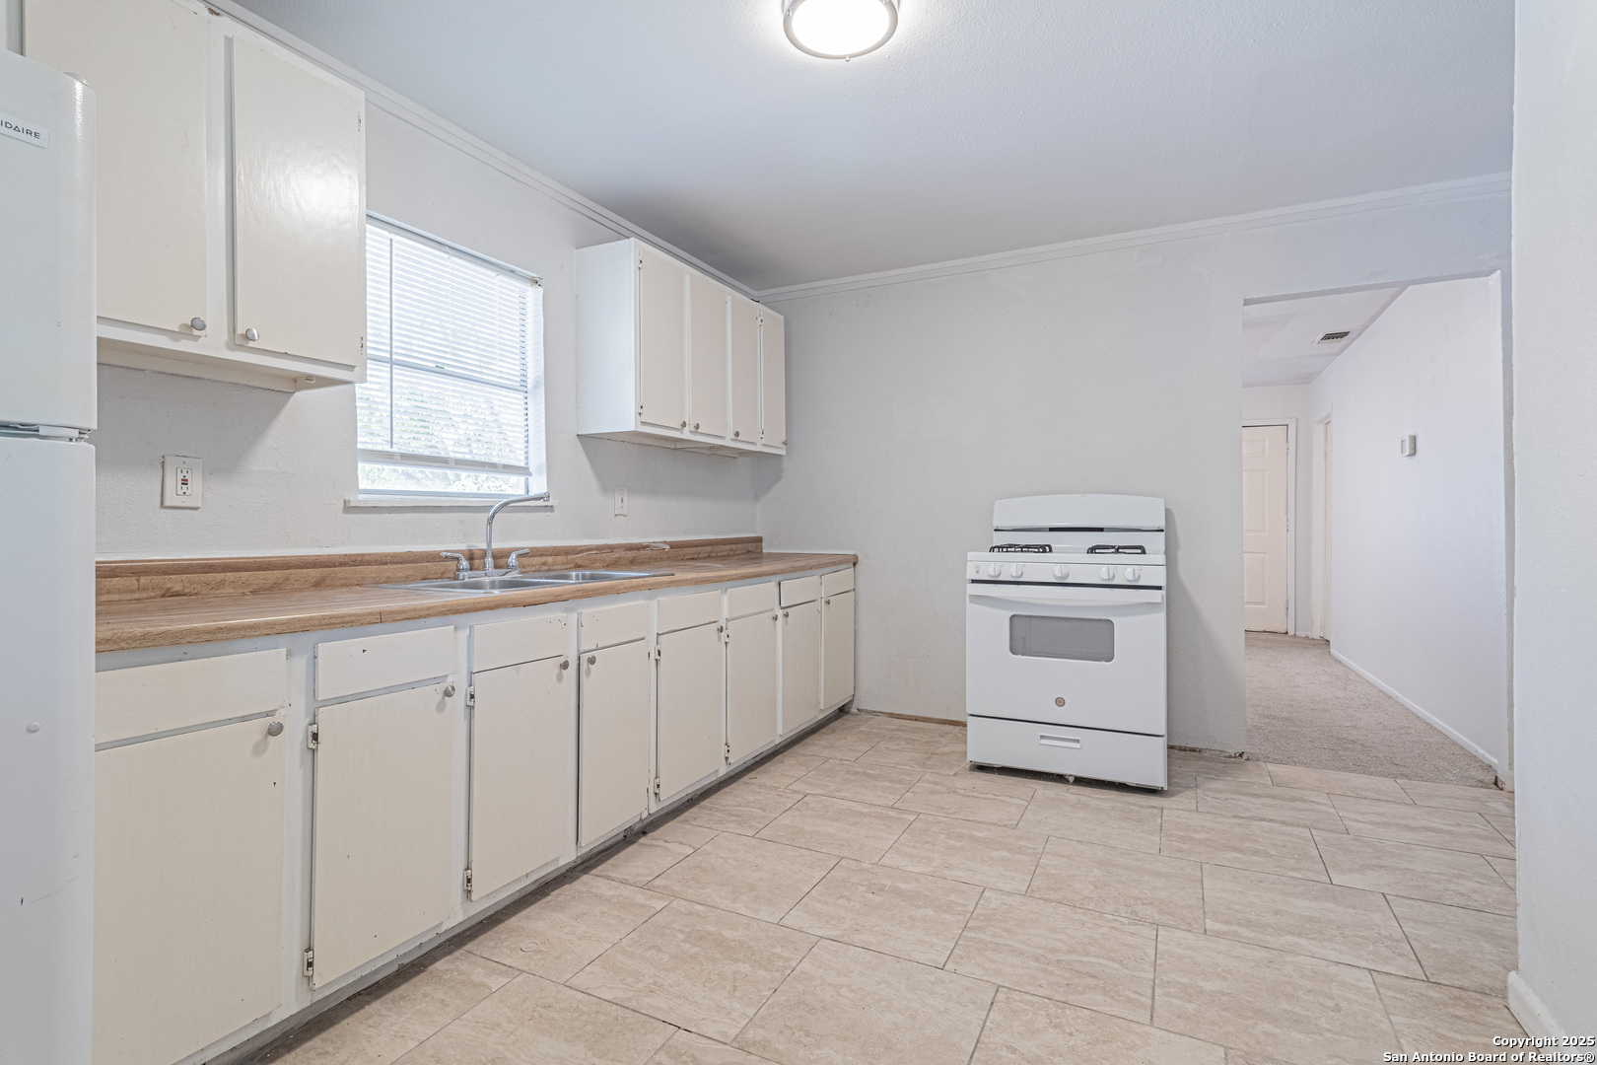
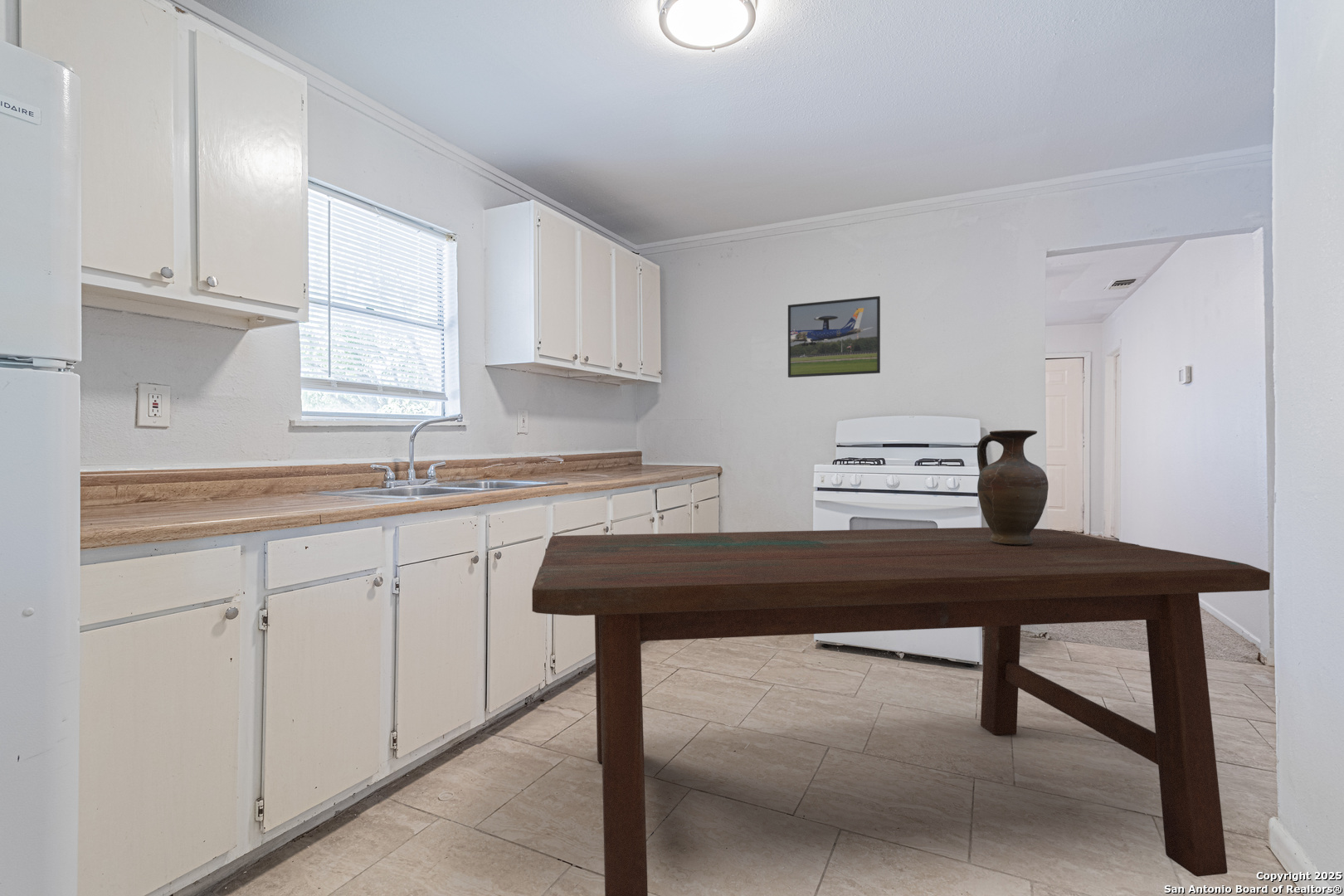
+ vase (1010, 486)
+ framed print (832, 338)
+ dining table (856, 631)
